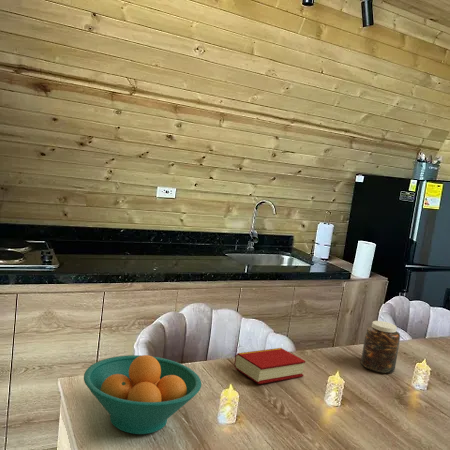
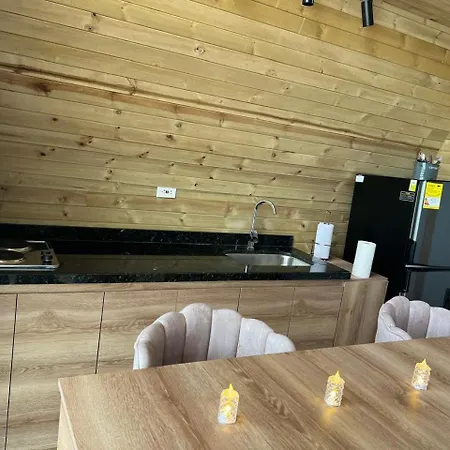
- fruit bowl (142, 389)
- jar (381, 345)
- book (269, 364)
